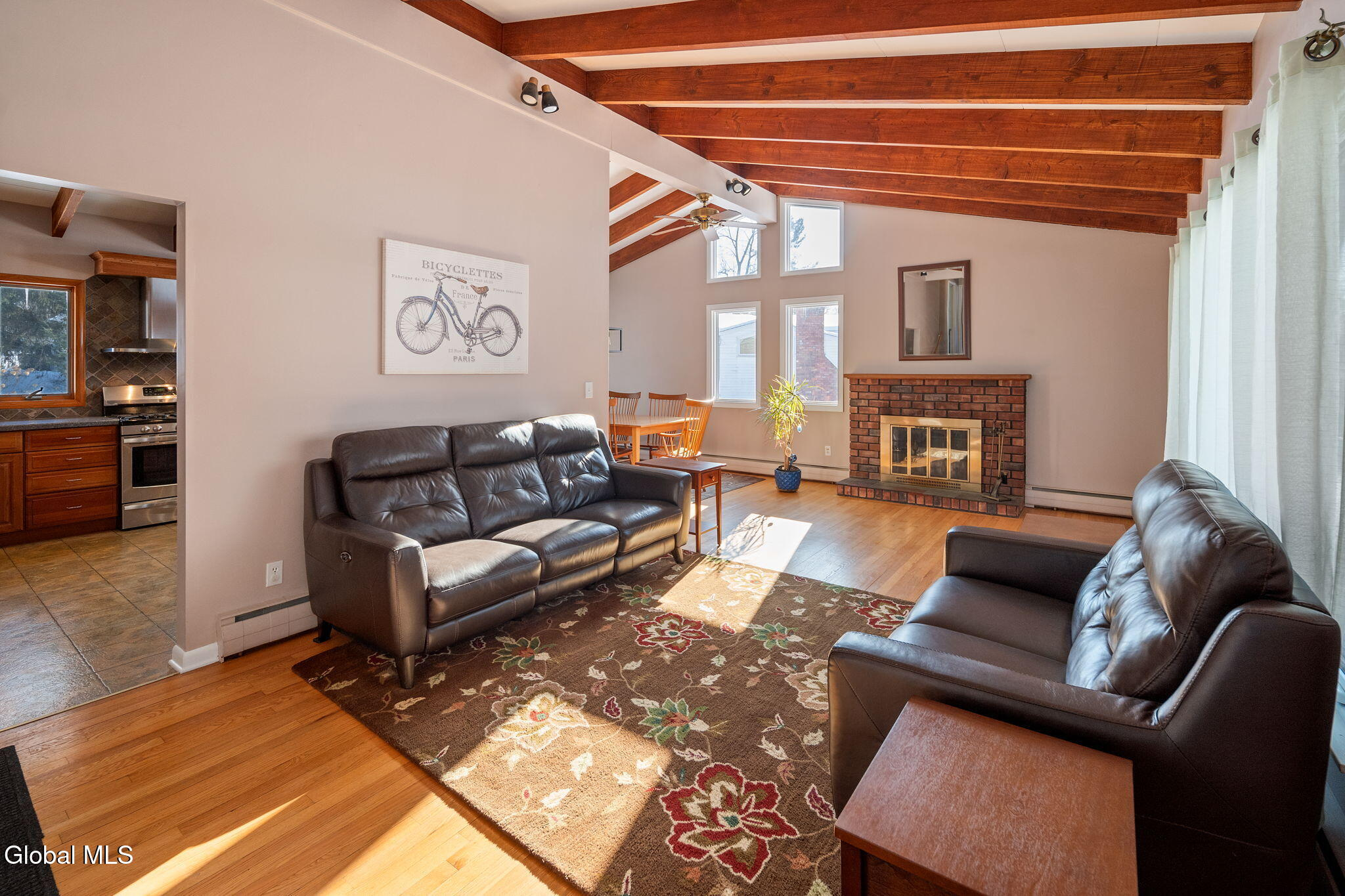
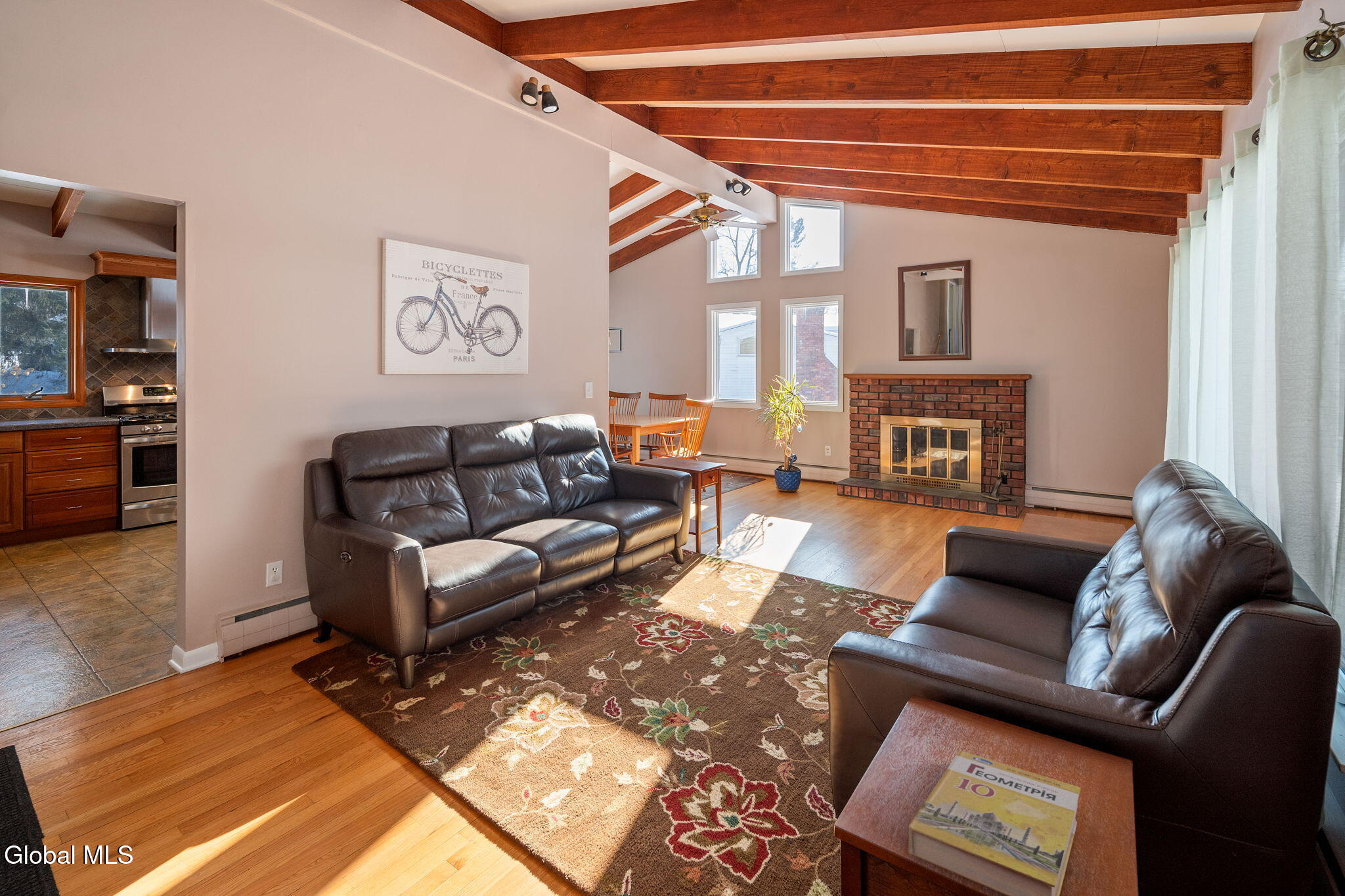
+ book (998, 818)
